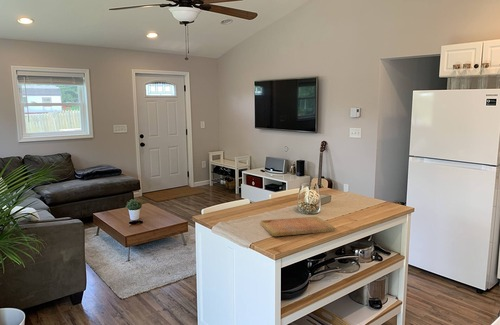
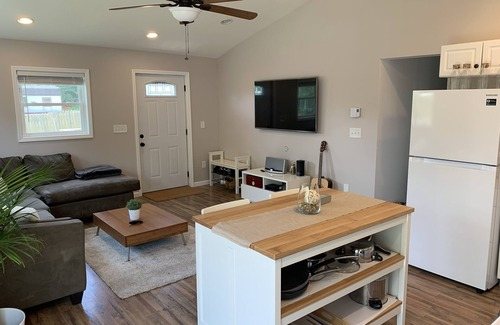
- cutting board (296, 225)
